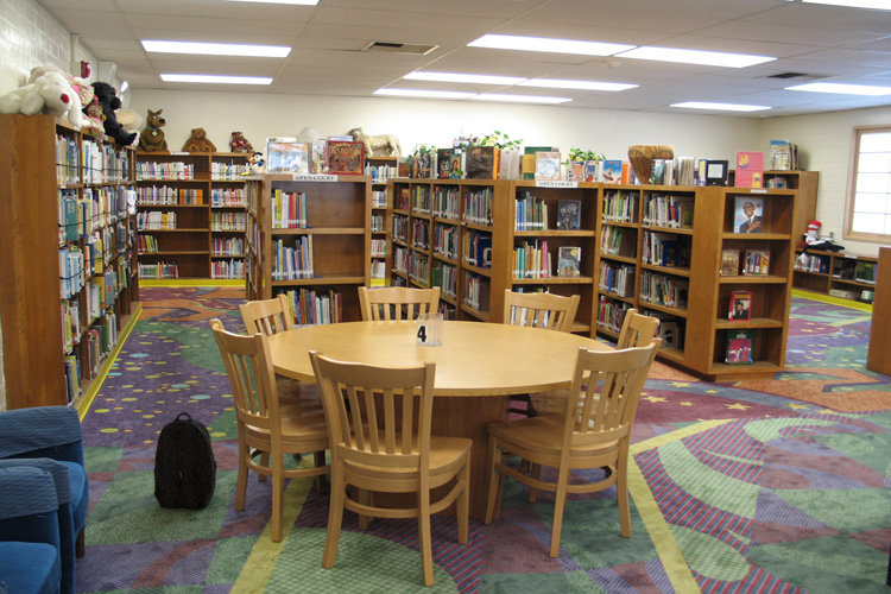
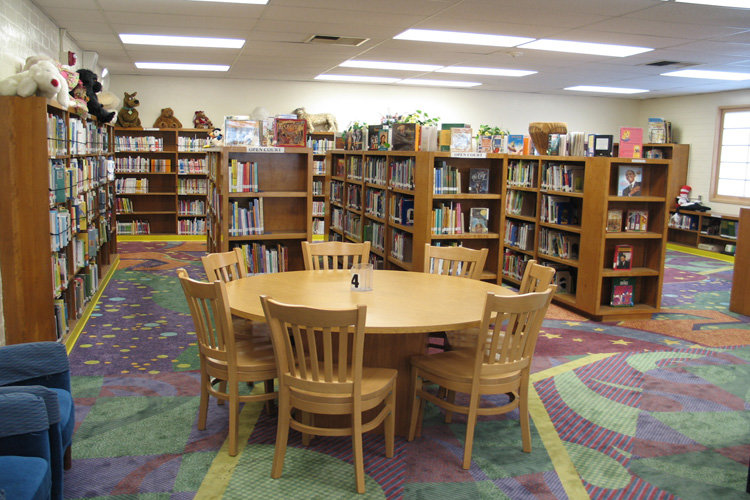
- backpack (185, 457)
